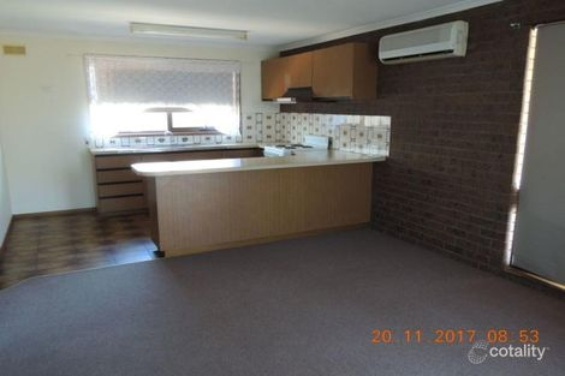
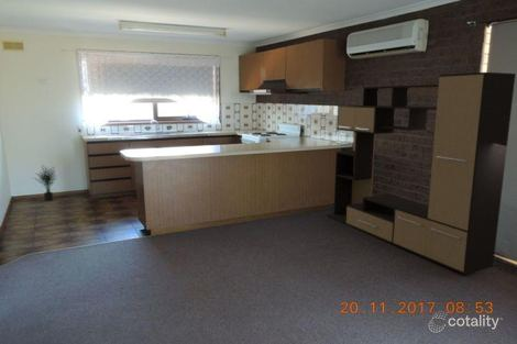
+ media console (373, 160)
+ potted plant (44, 181)
